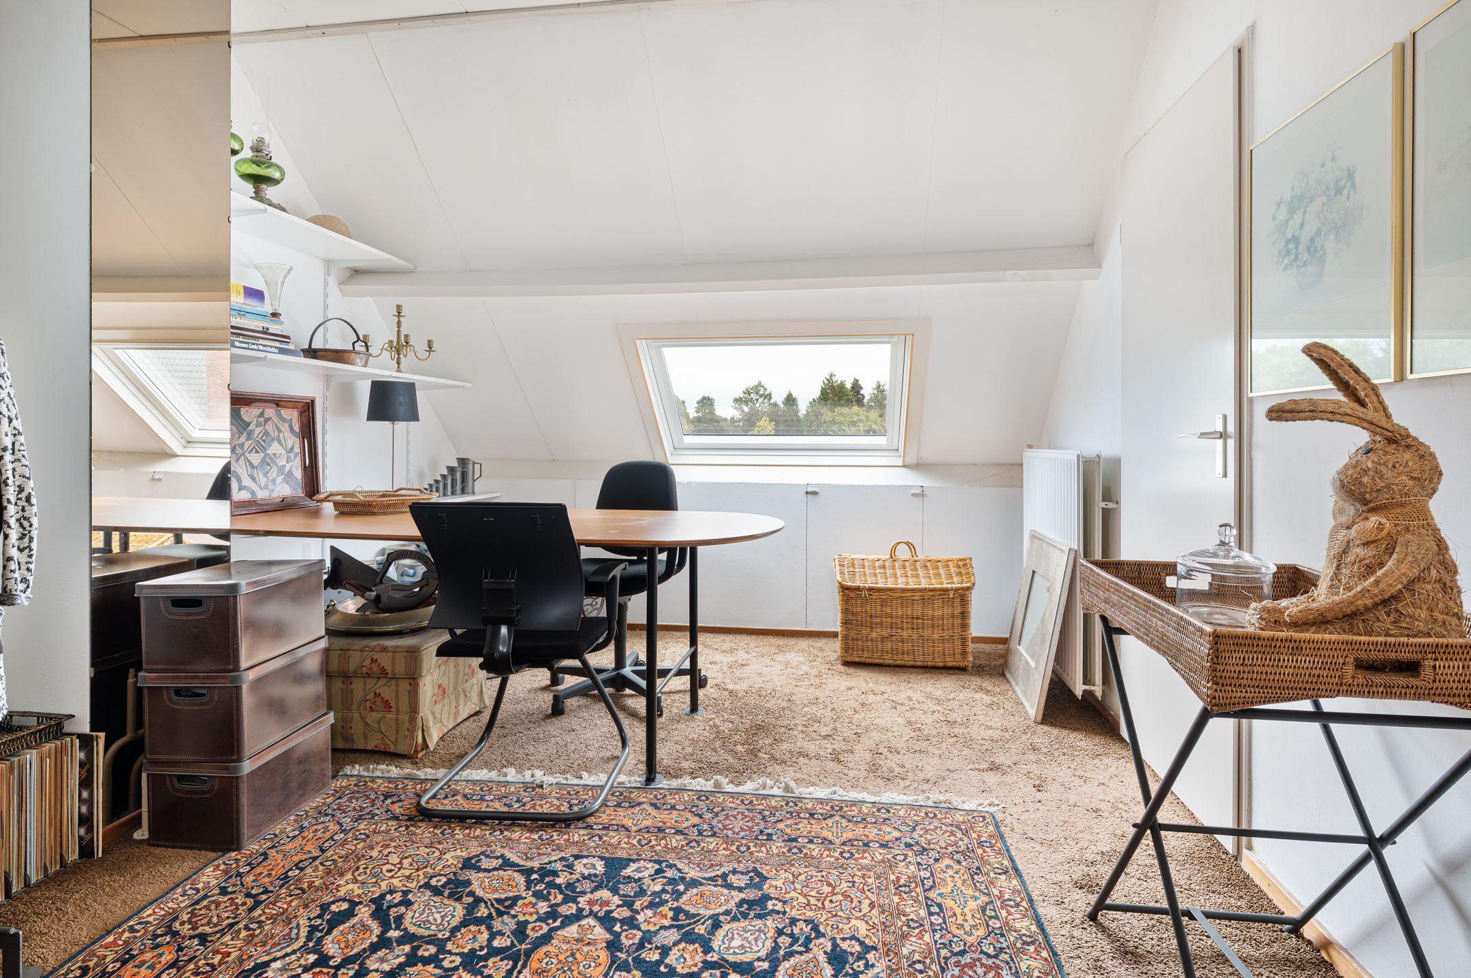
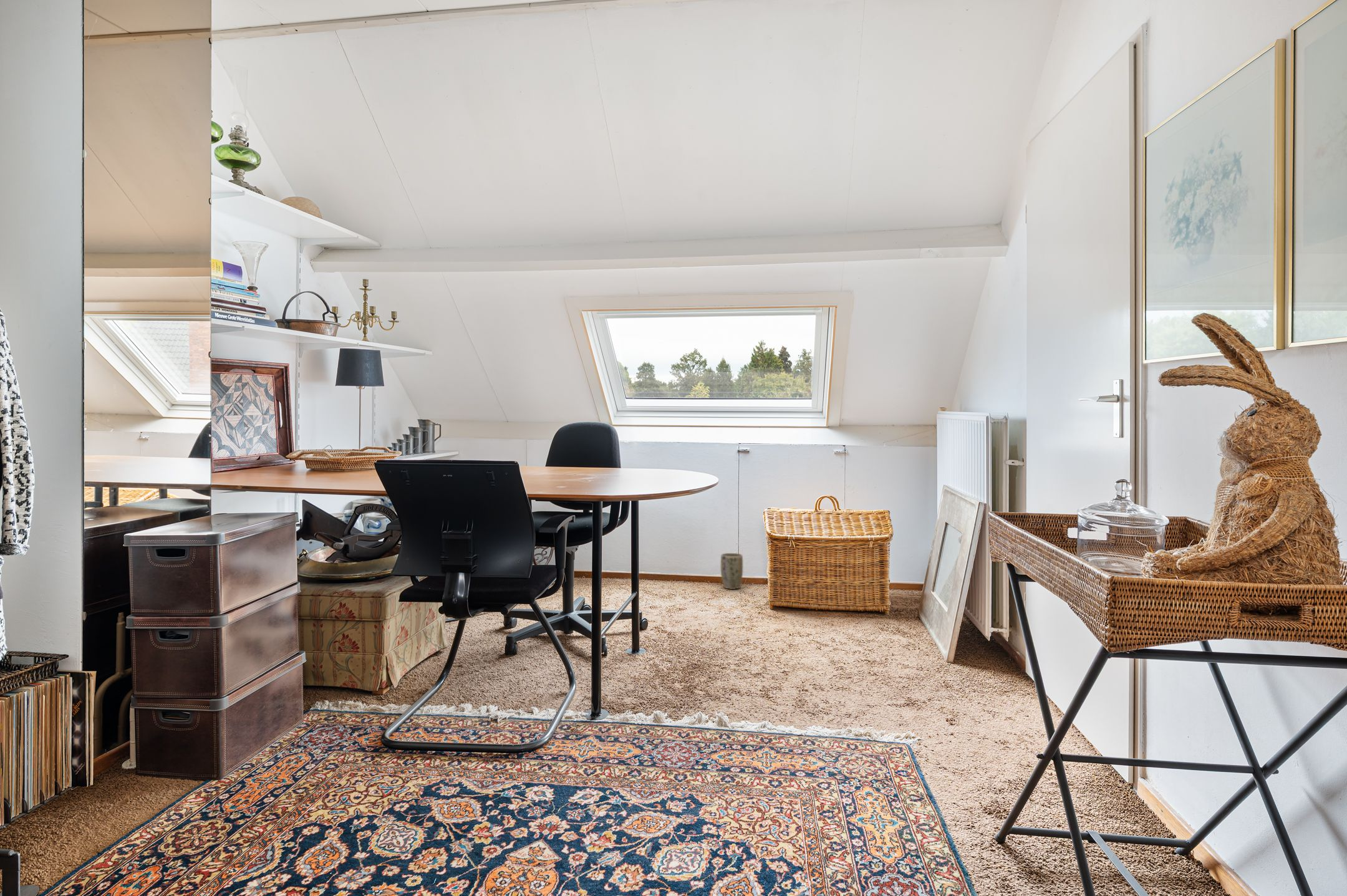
+ plant pot (731, 571)
